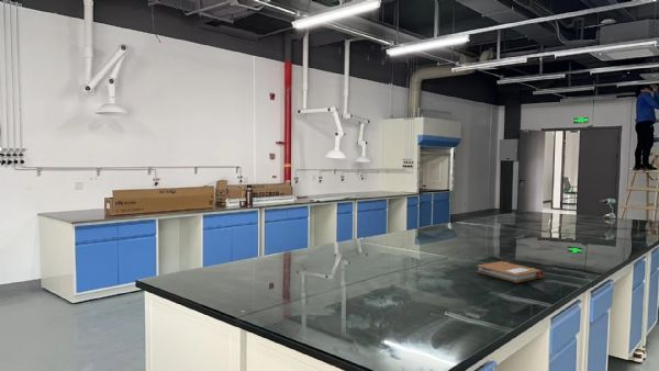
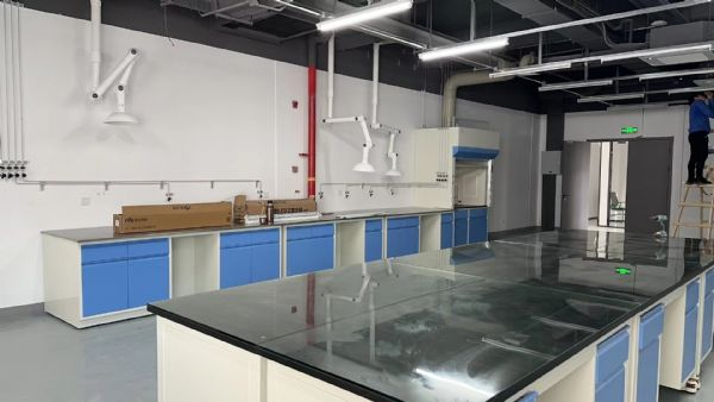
- notebook (510, 271)
